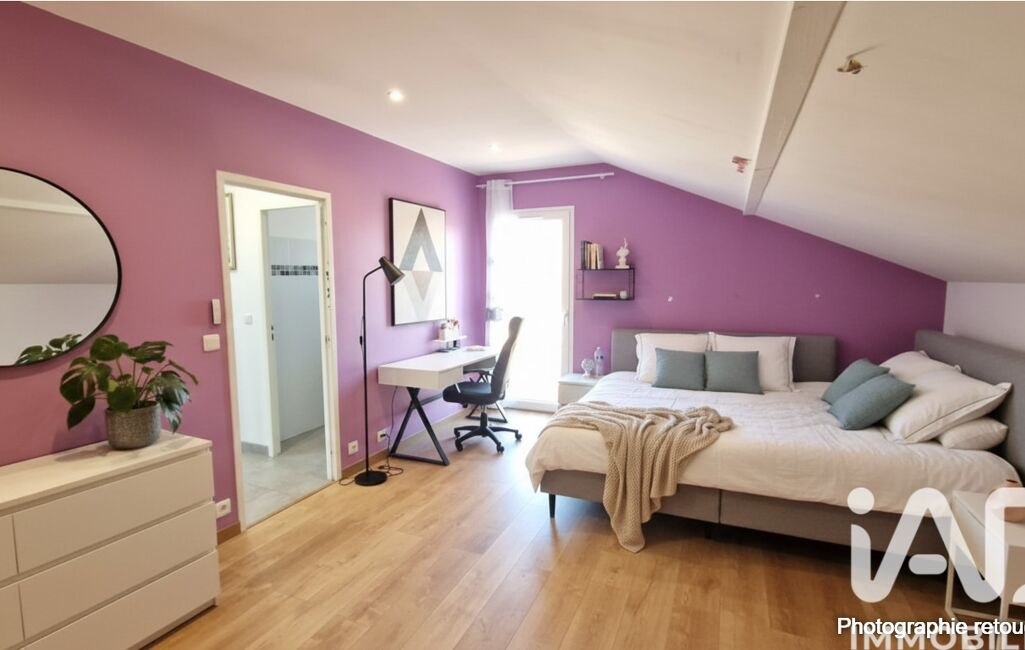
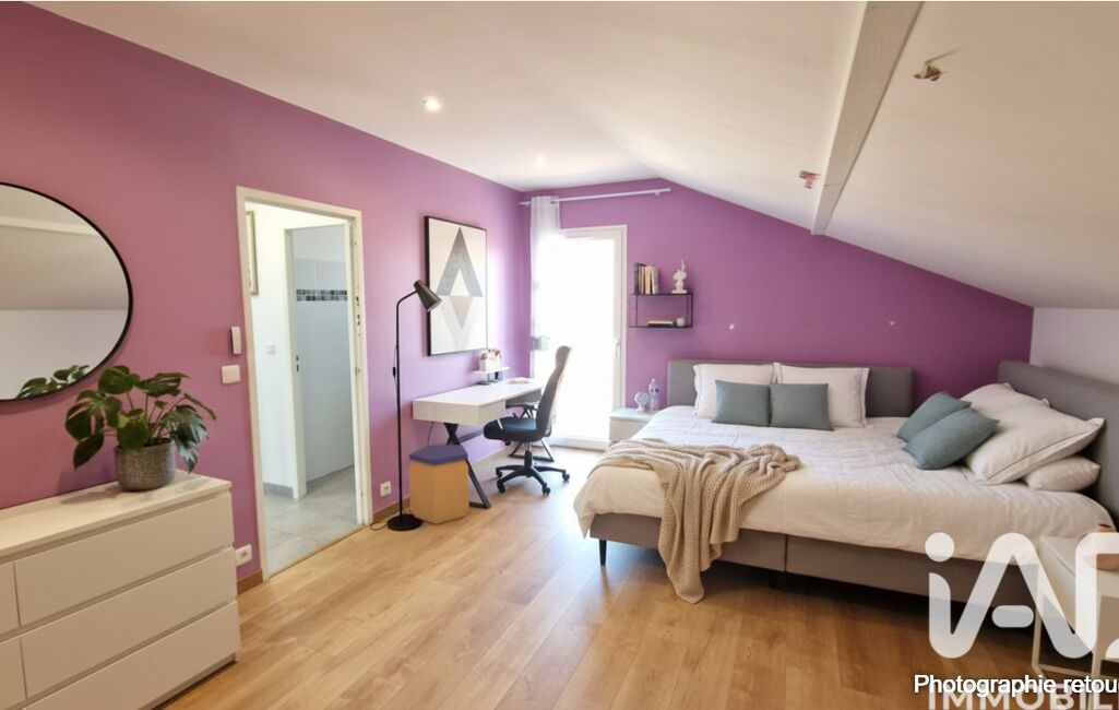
+ trash can (443, 483)
